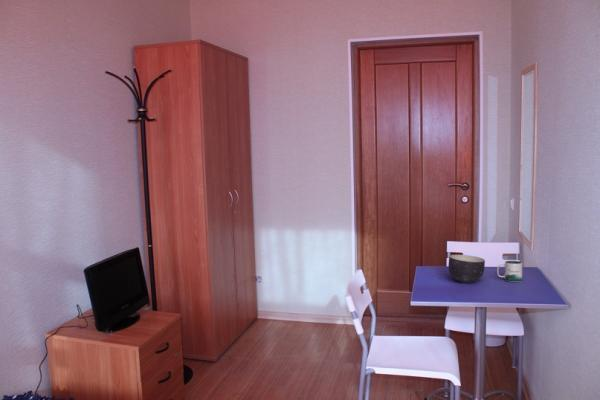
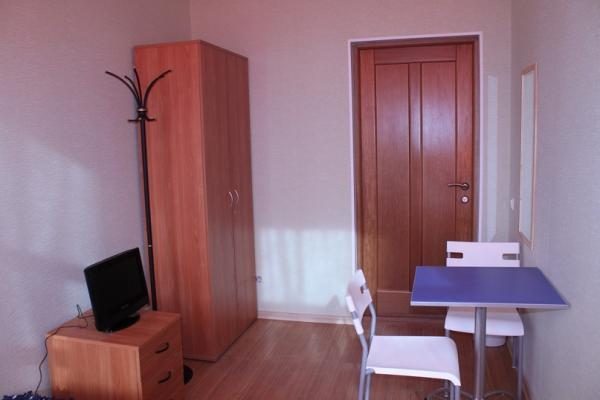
- bowl (466, 268)
- mug (509, 271)
